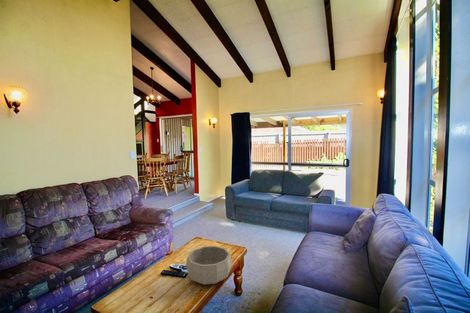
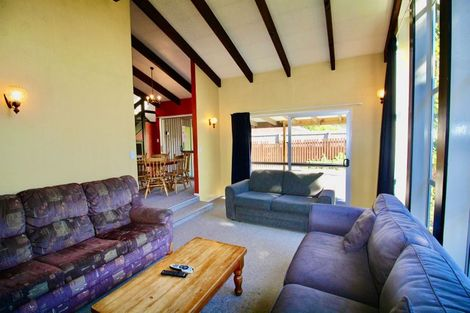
- decorative bowl (209, 265)
